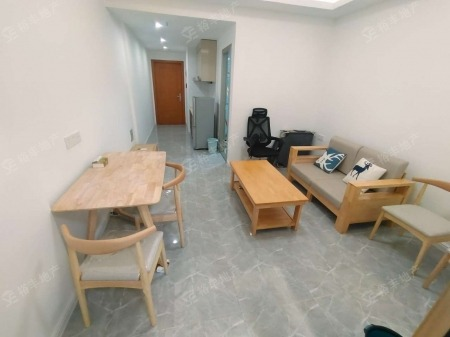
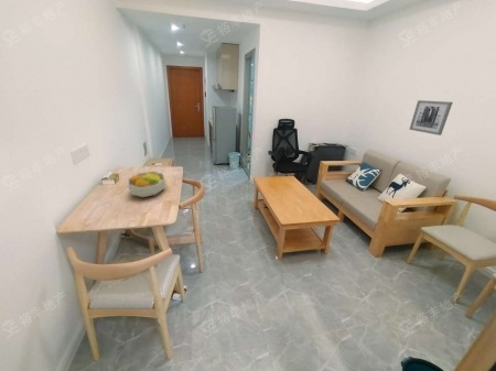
+ fruit bowl (147, 182)
+ wall art (429, 117)
